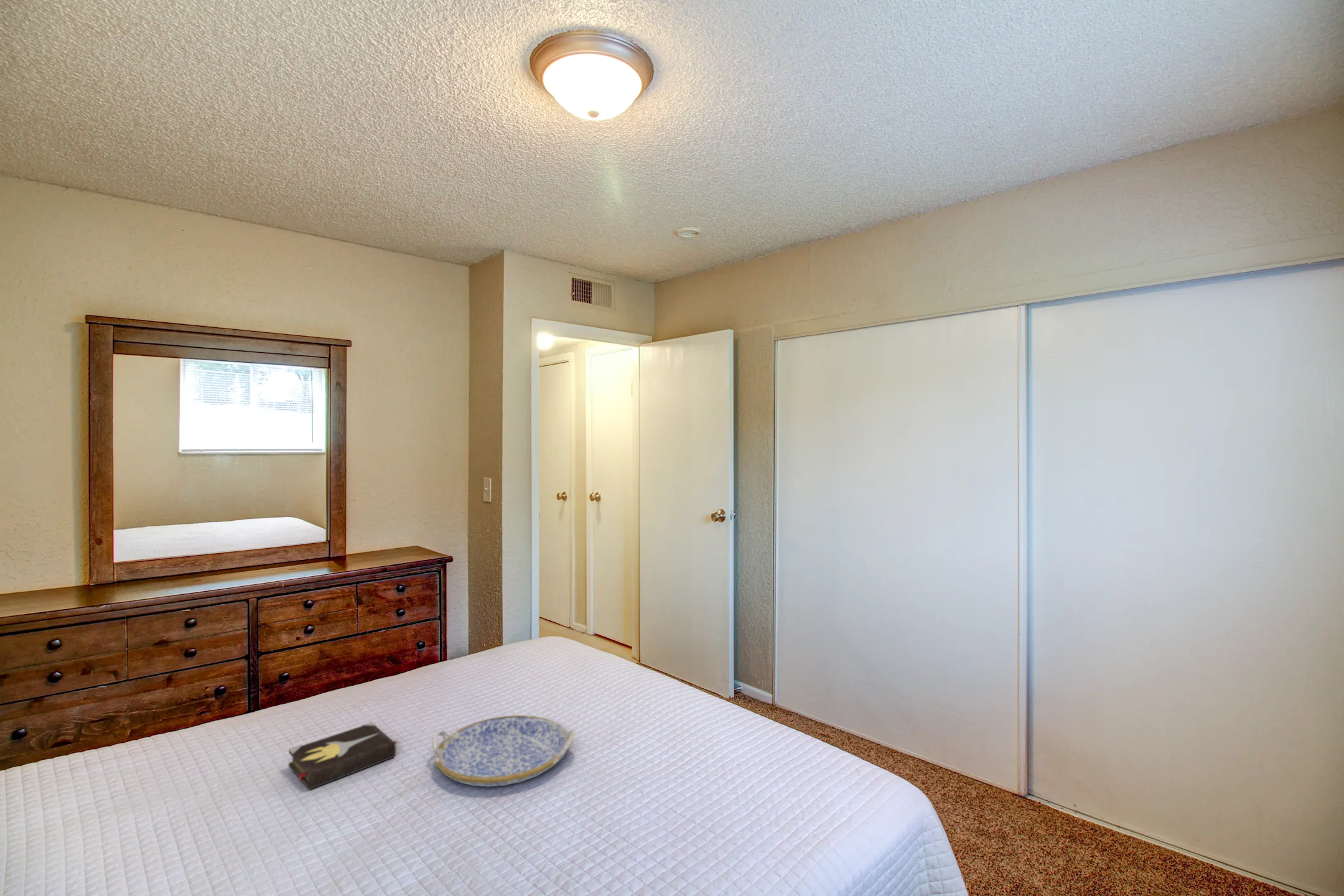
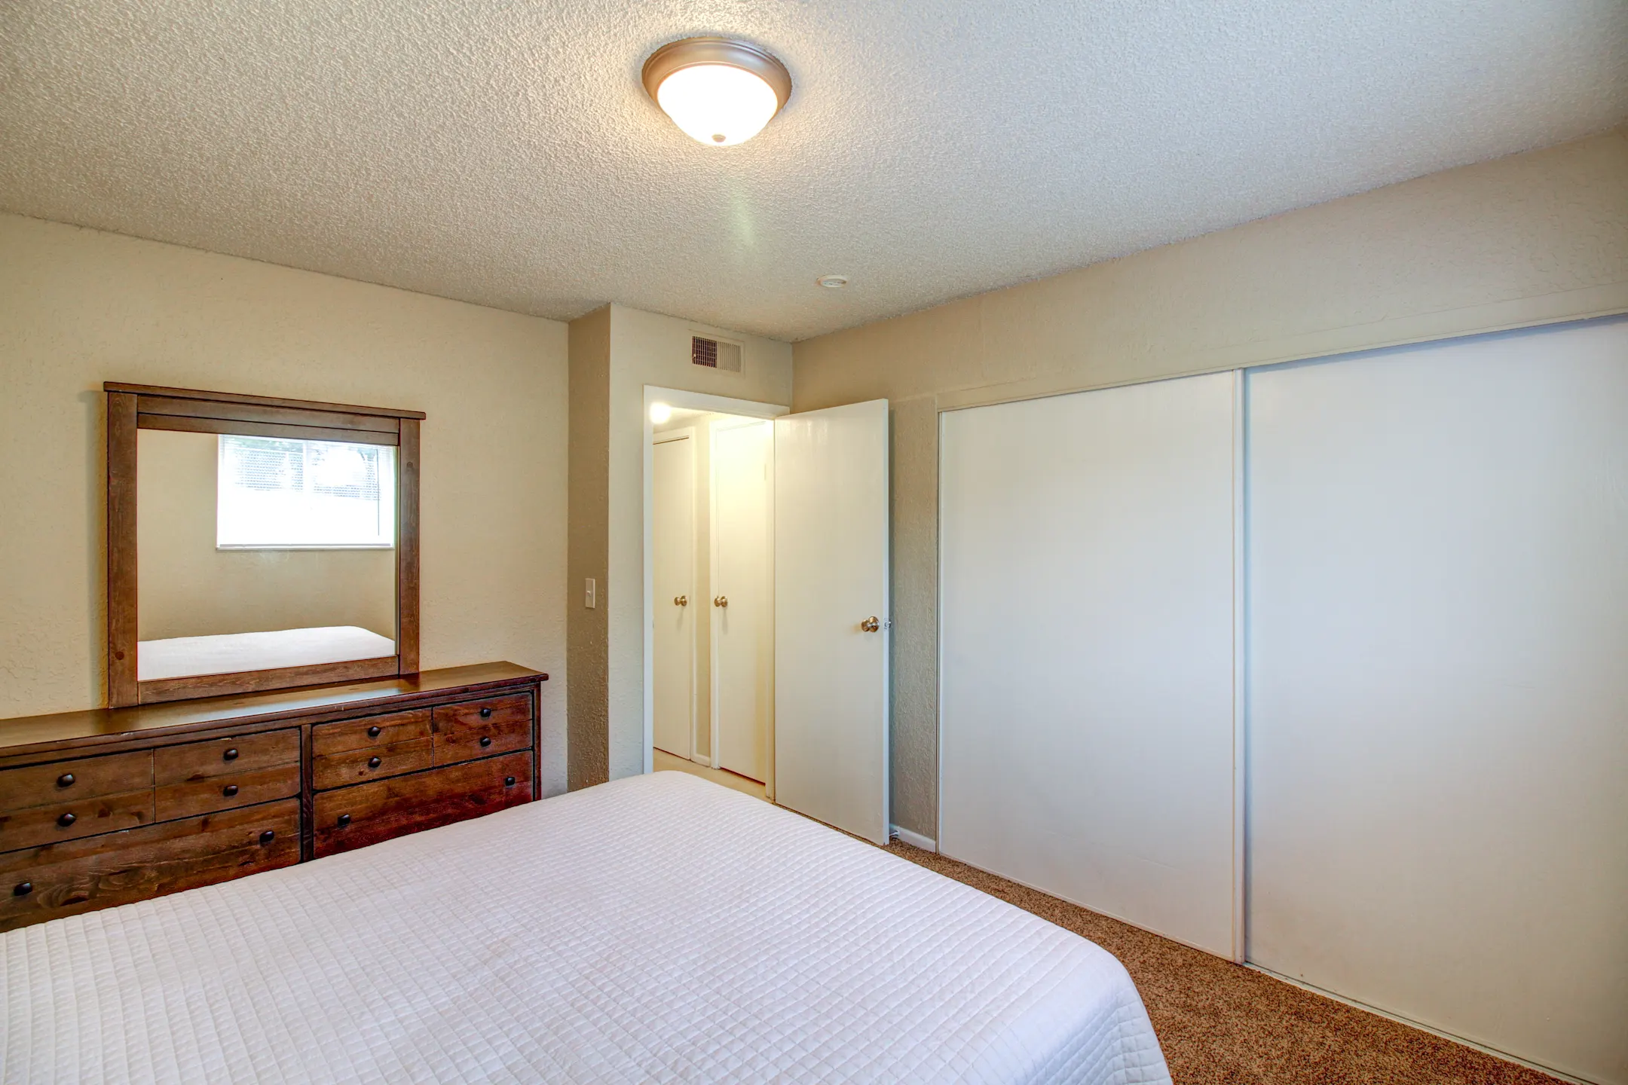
- serving tray (504, 747)
- hardback book (343, 752)
